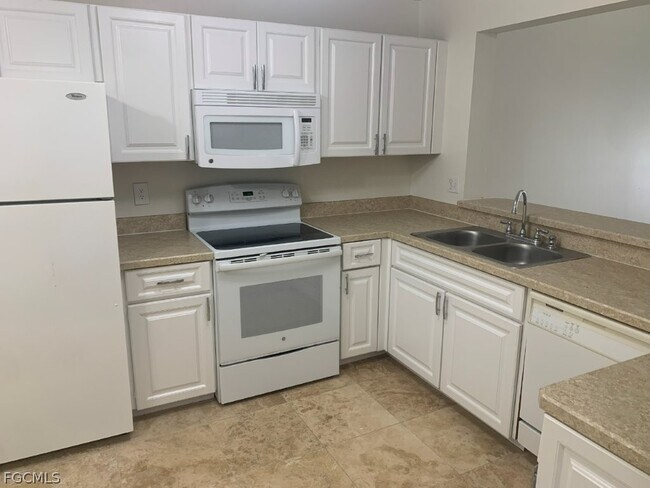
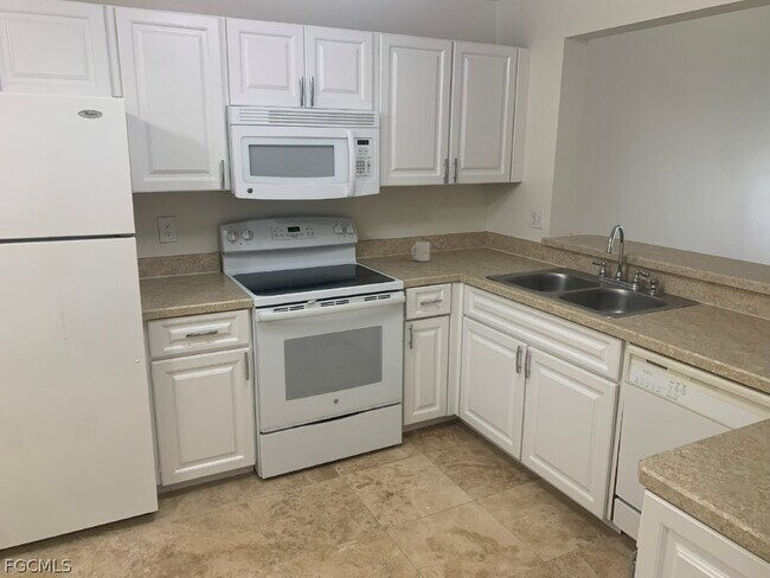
+ mug (419, 251)
